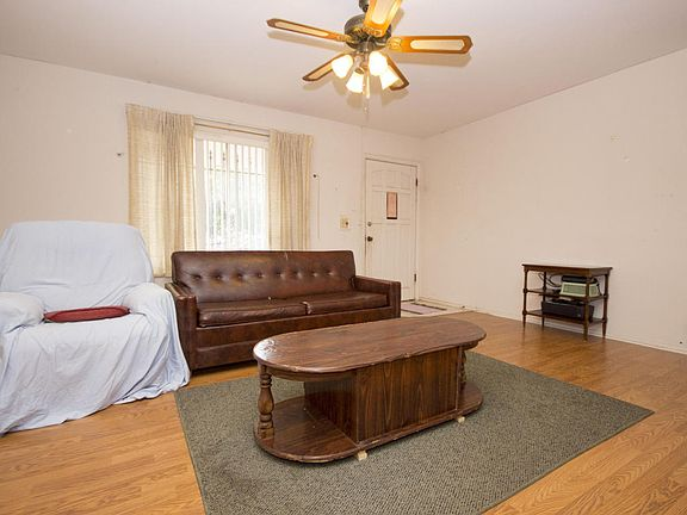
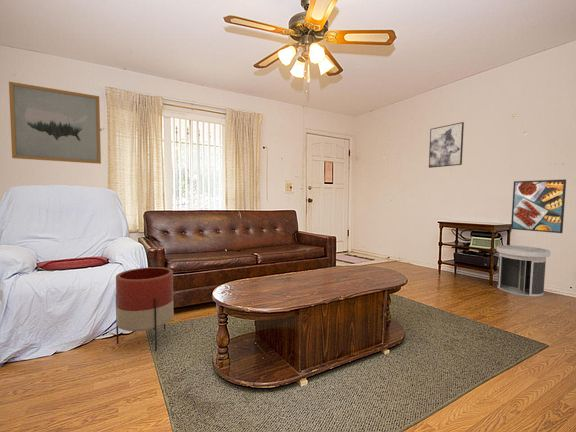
+ revolving door (520, 269)
+ planter (146, 307)
+ wall art (58, 125)
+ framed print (536, 205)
+ wall art (445, 146)
